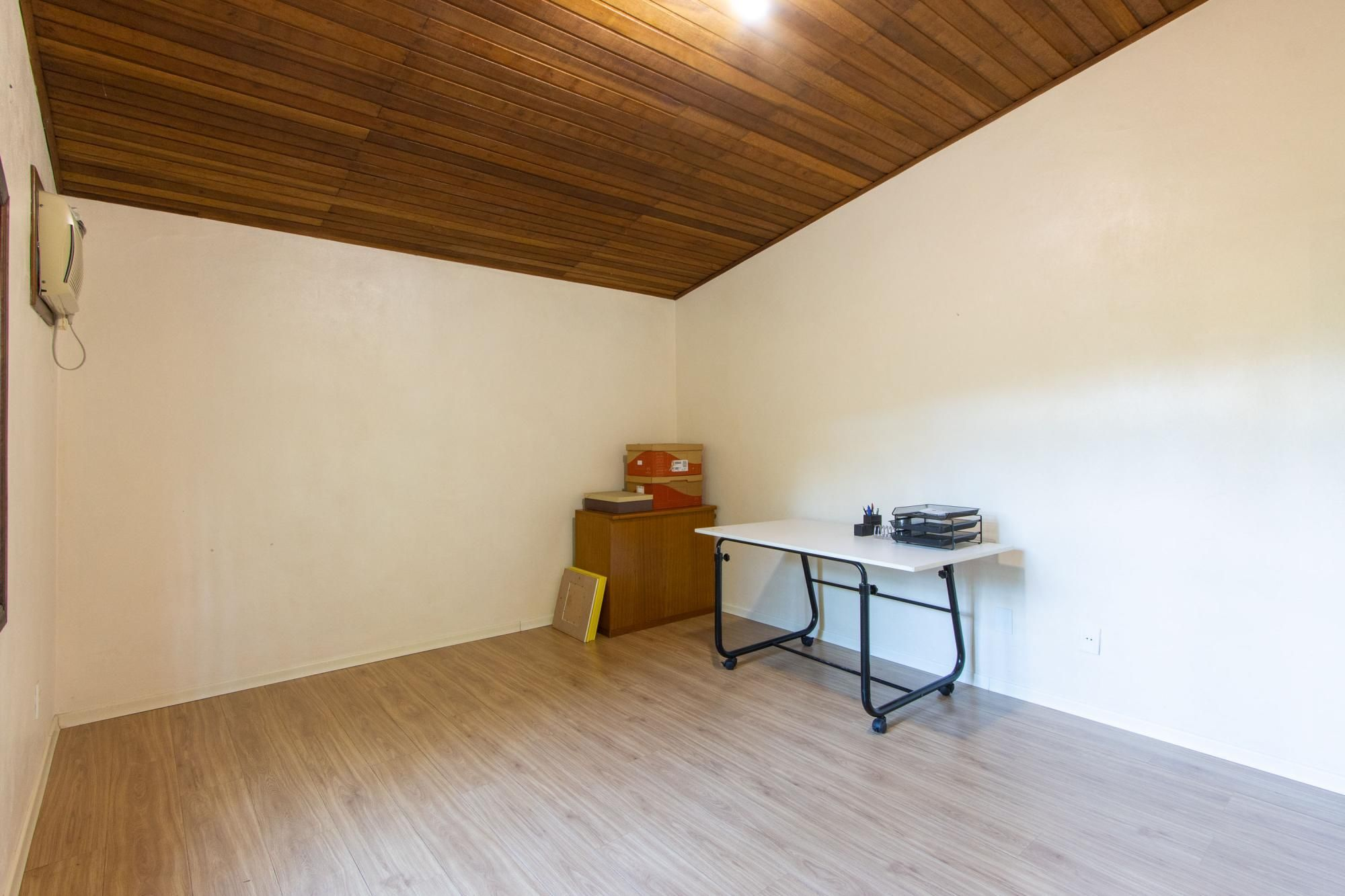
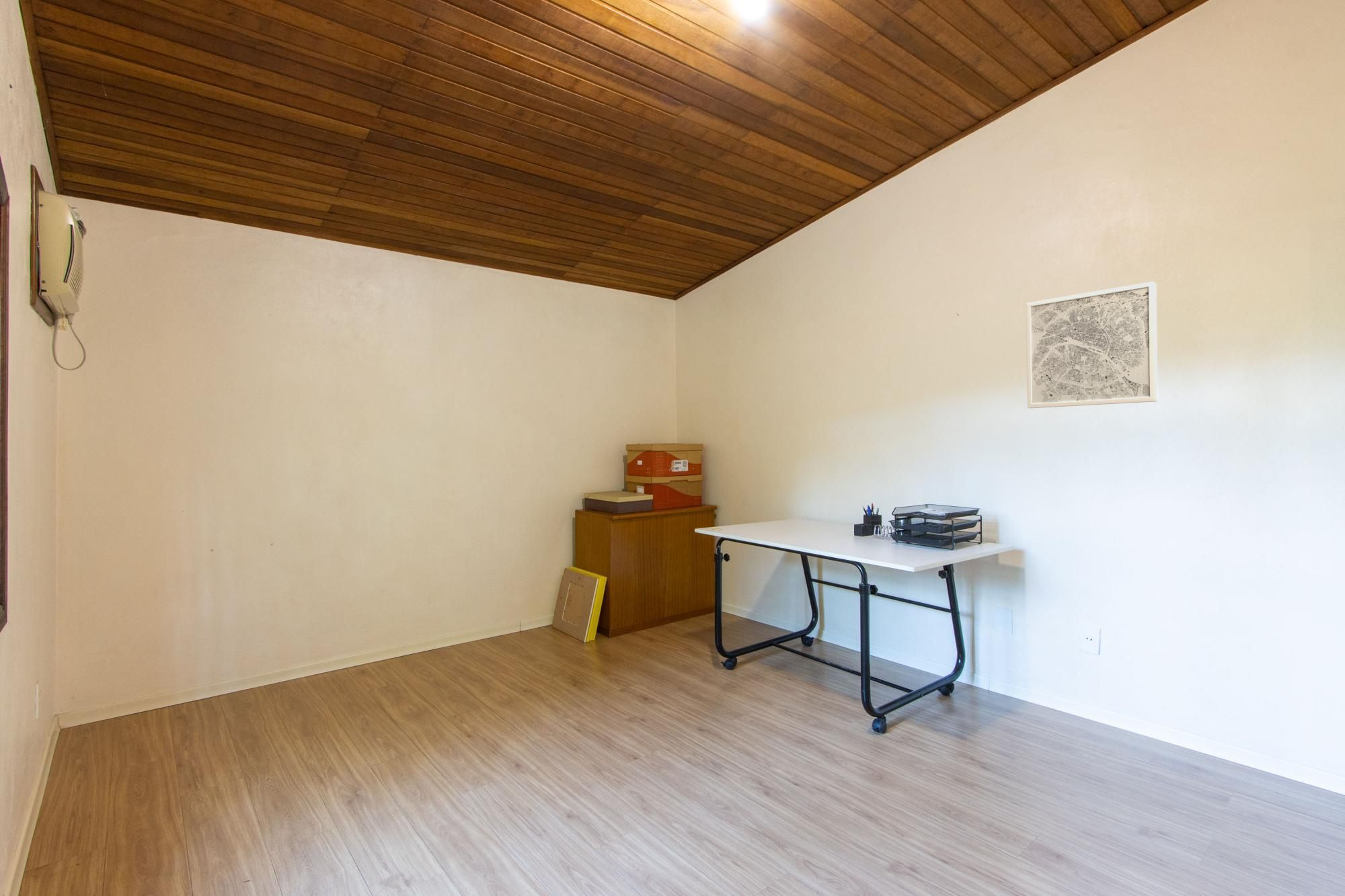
+ wall art (1087, 349)
